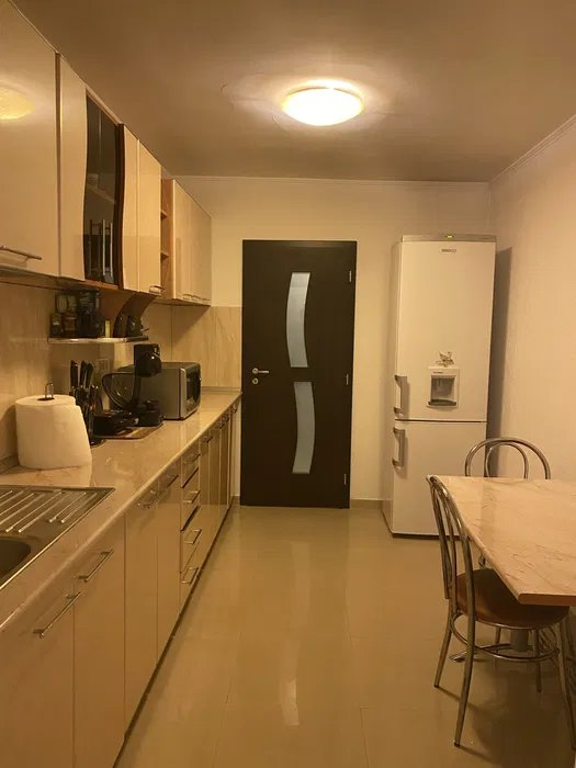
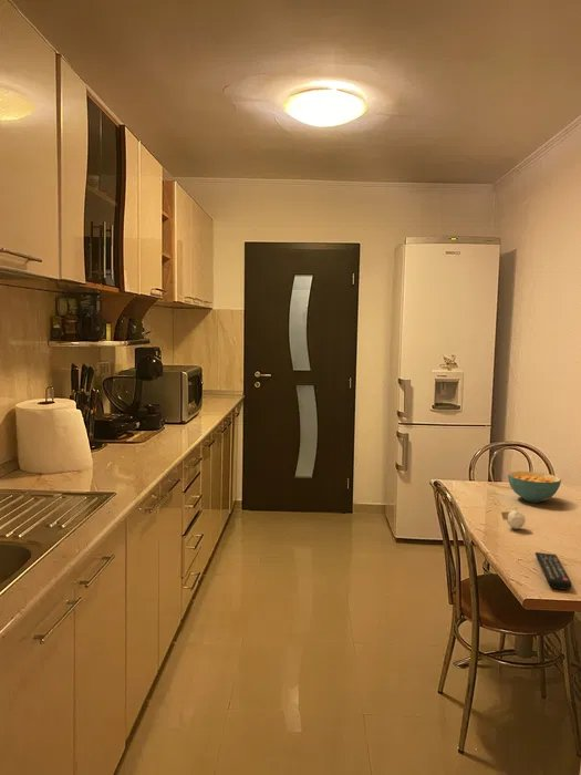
+ remote control (551, 569)
+ fruit (513, 517)
+ cereal bowl (533, 488)
